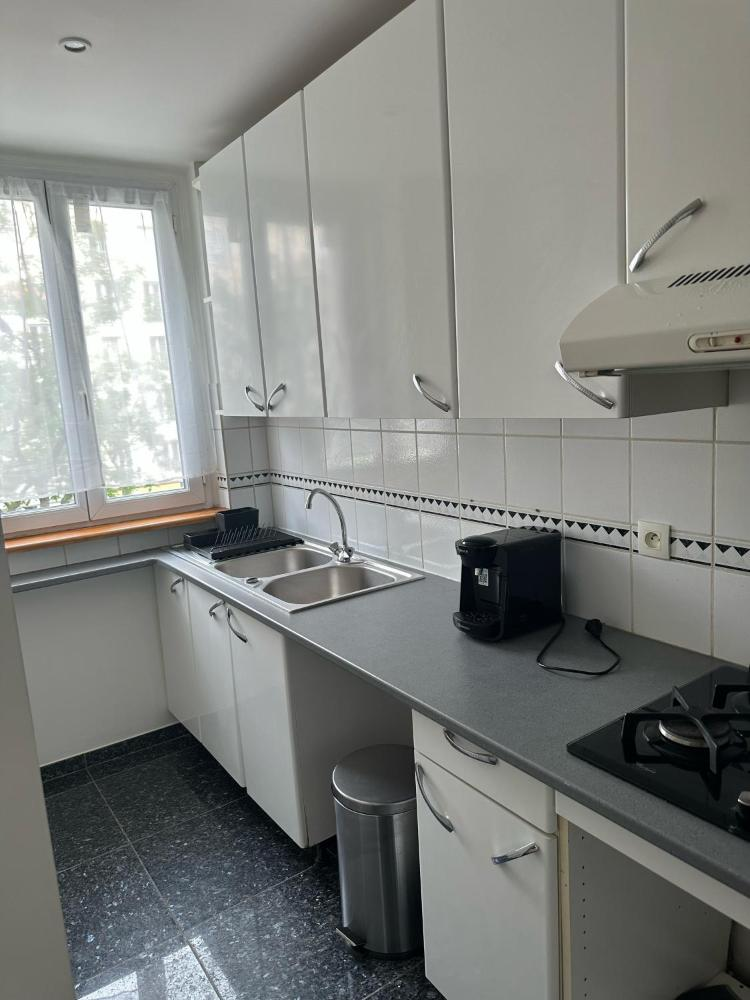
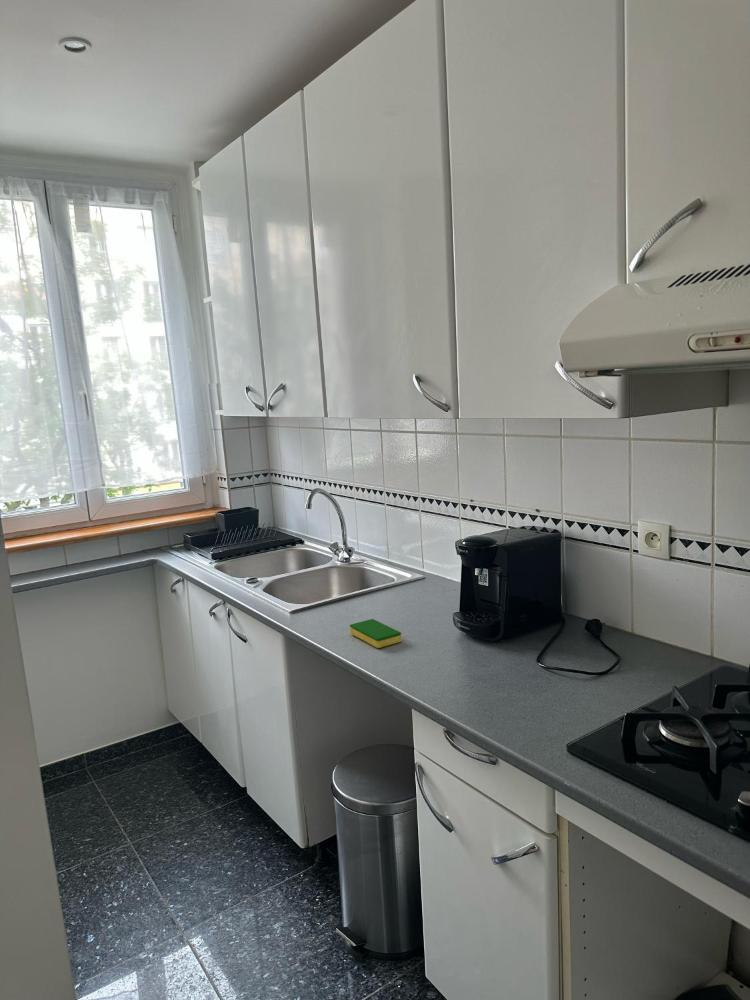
+ dish sponge (375, 632)
